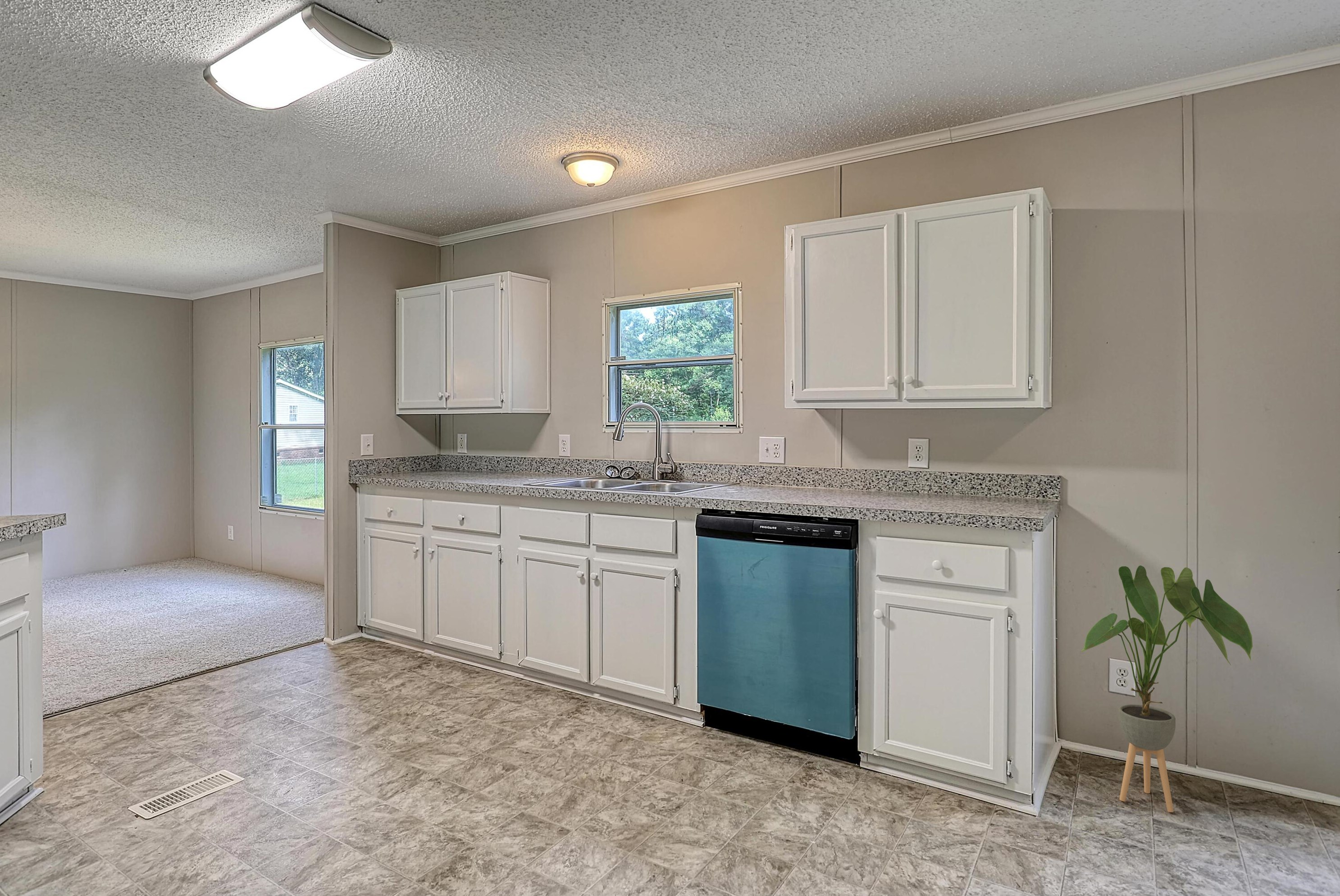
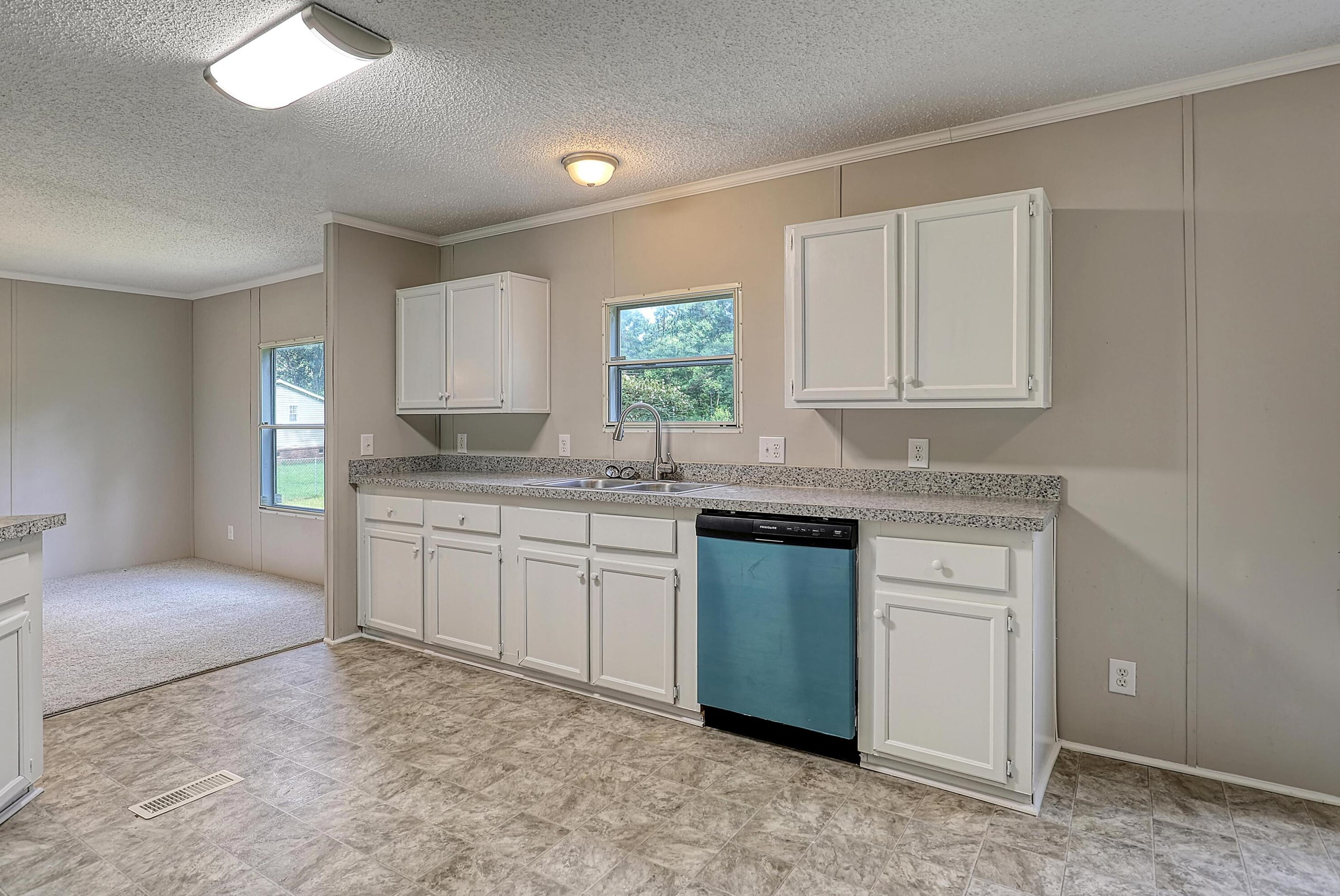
- house plant (1158, 683)
